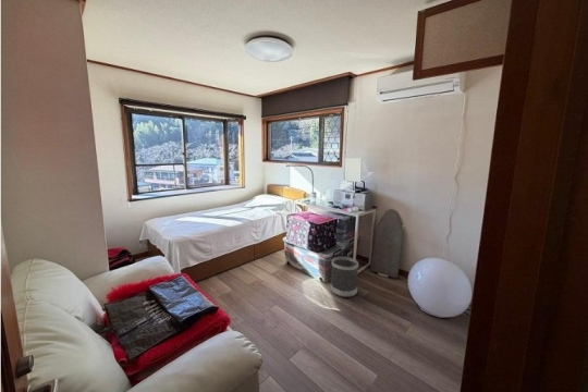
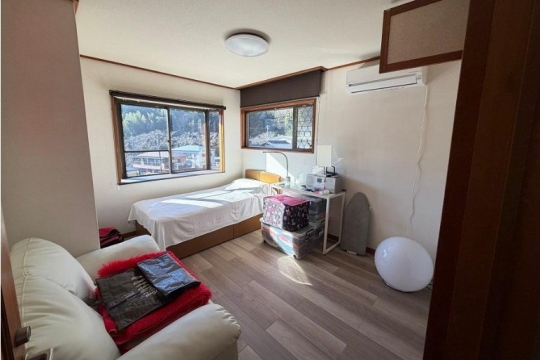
- wastebasket (344, 275)
